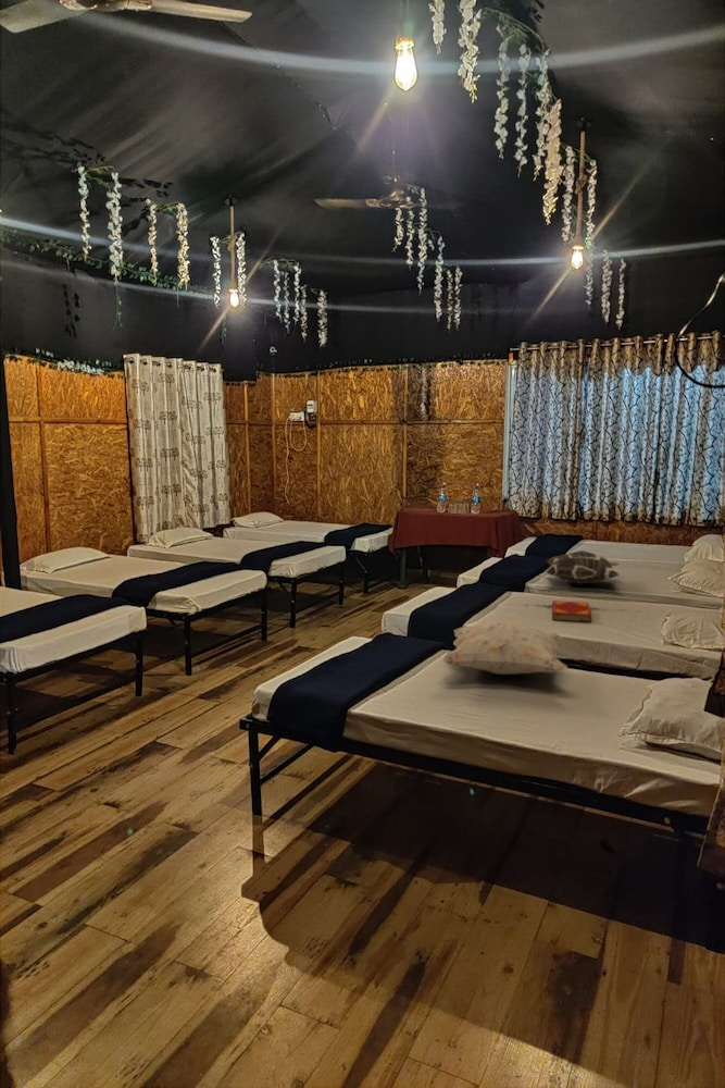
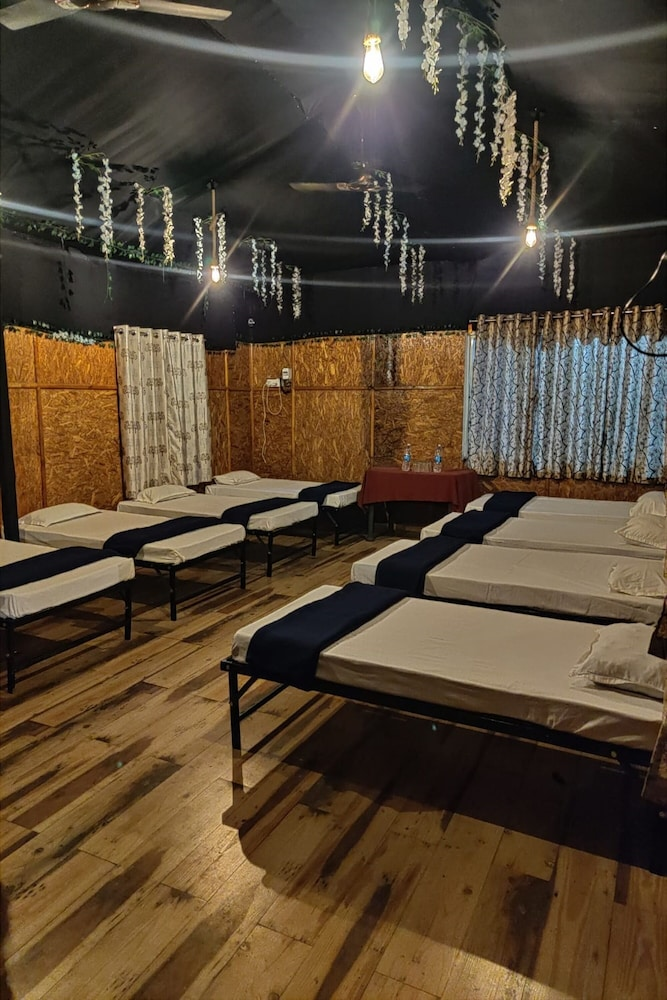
- decorative pillow (583, 567)
- decorative pillow (505, 647)
- hardback book (571, 610)
